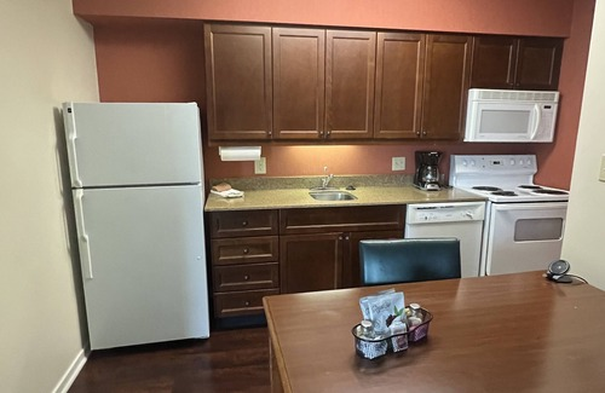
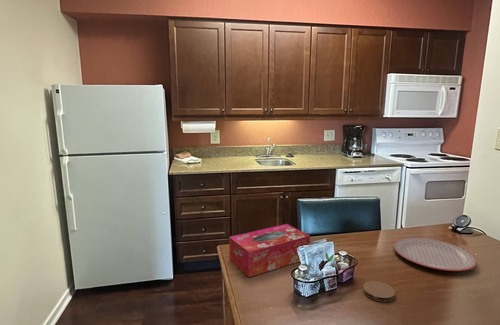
+ plate (432, 254)
+ coaster (378, 291)
+ tissue box (269, 247)
